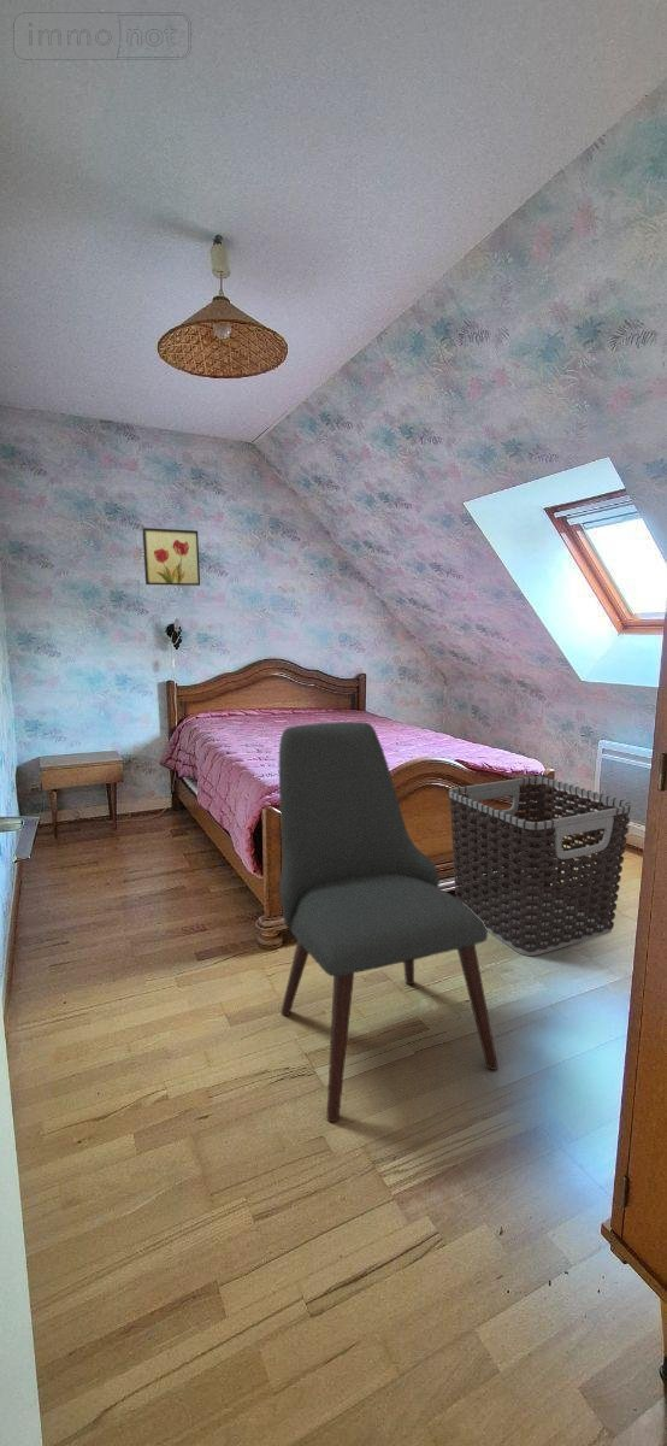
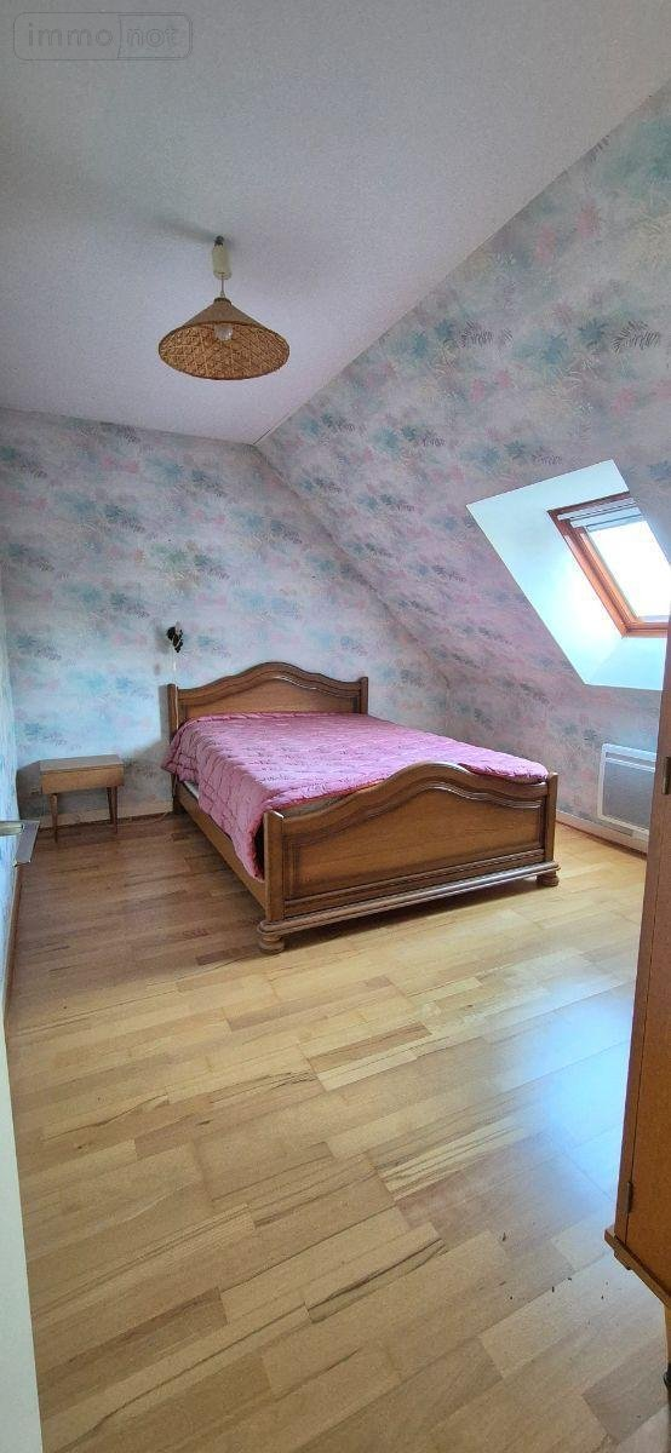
- wall art (171, 557)
- clothes hamper (532, 858)
- chair (364, 883)
